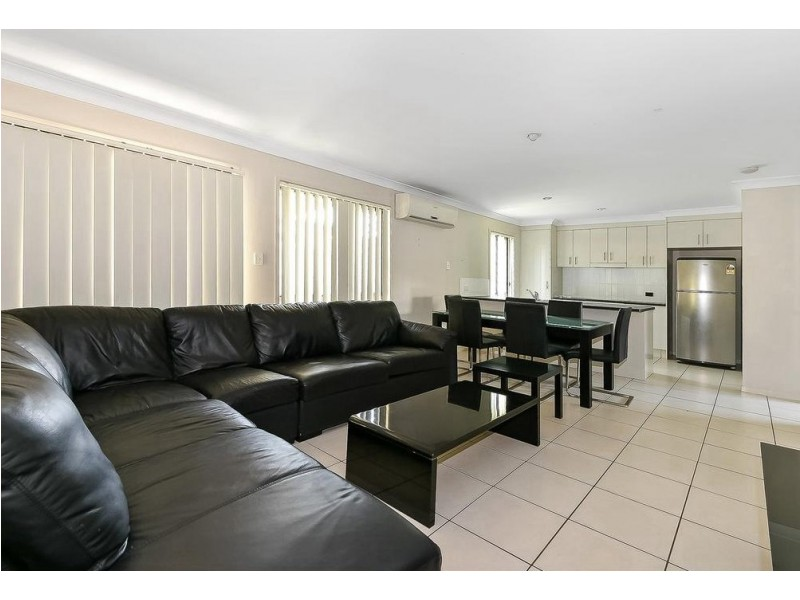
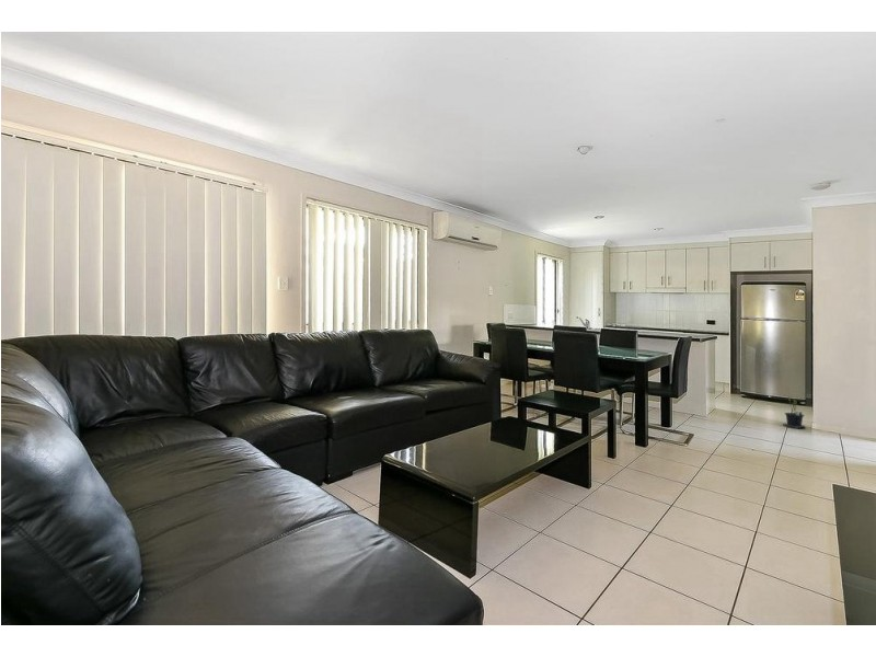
+ potted plant (794, 411)
